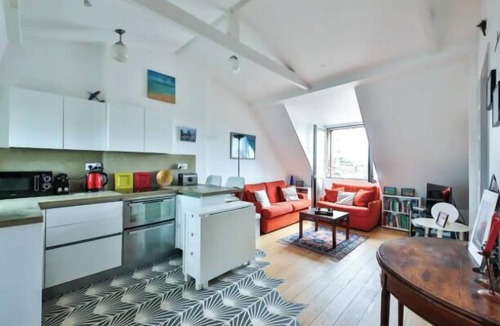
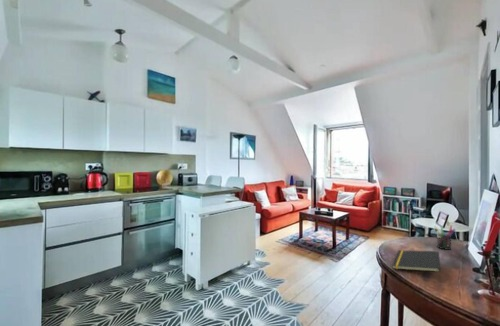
+ pen holder (444, 236)
+ notepad (416, 259)
